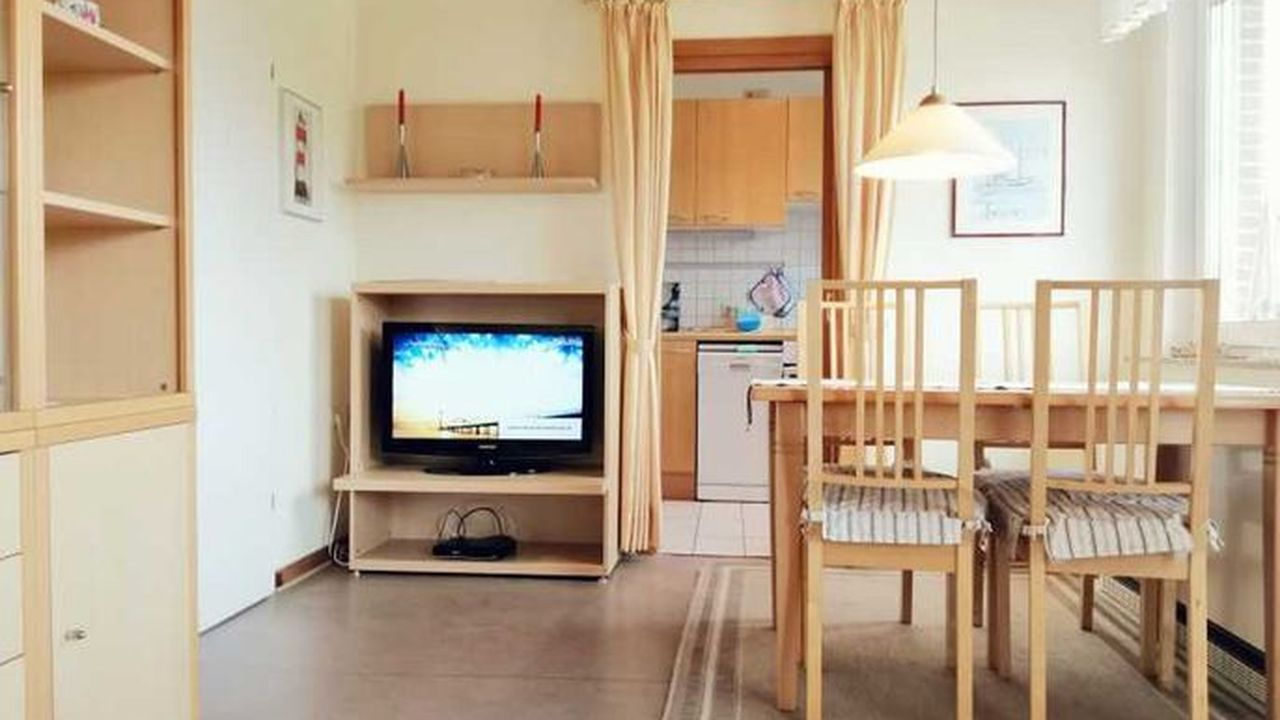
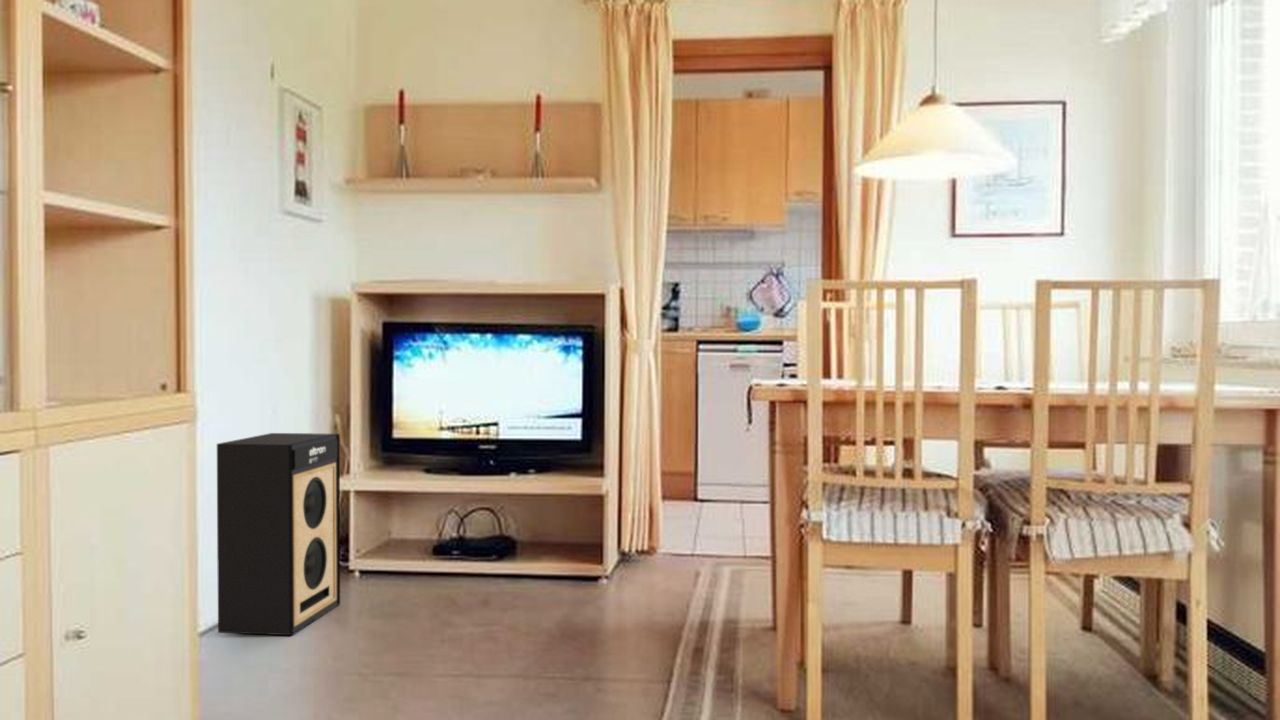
+ speaker (281, 528)
